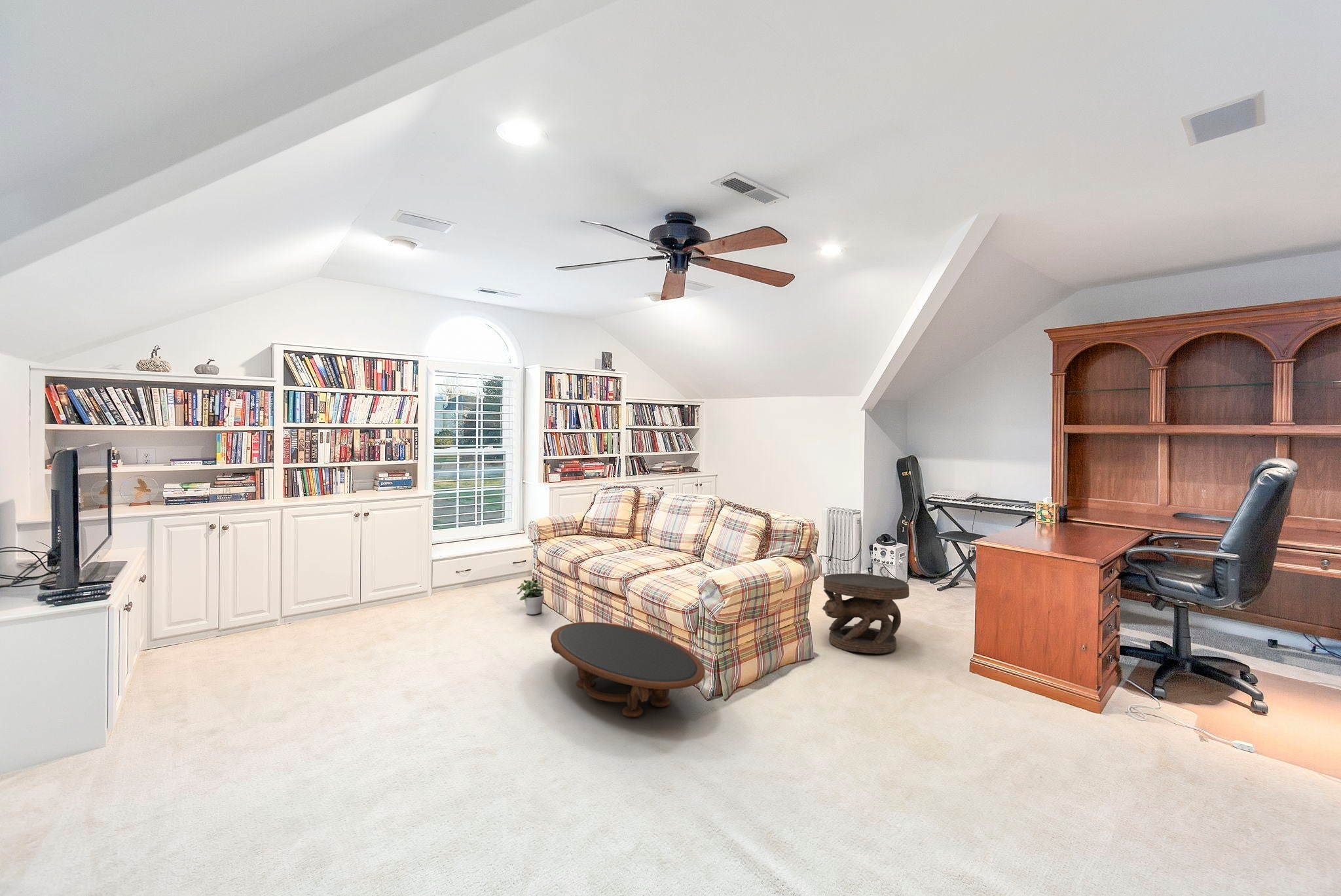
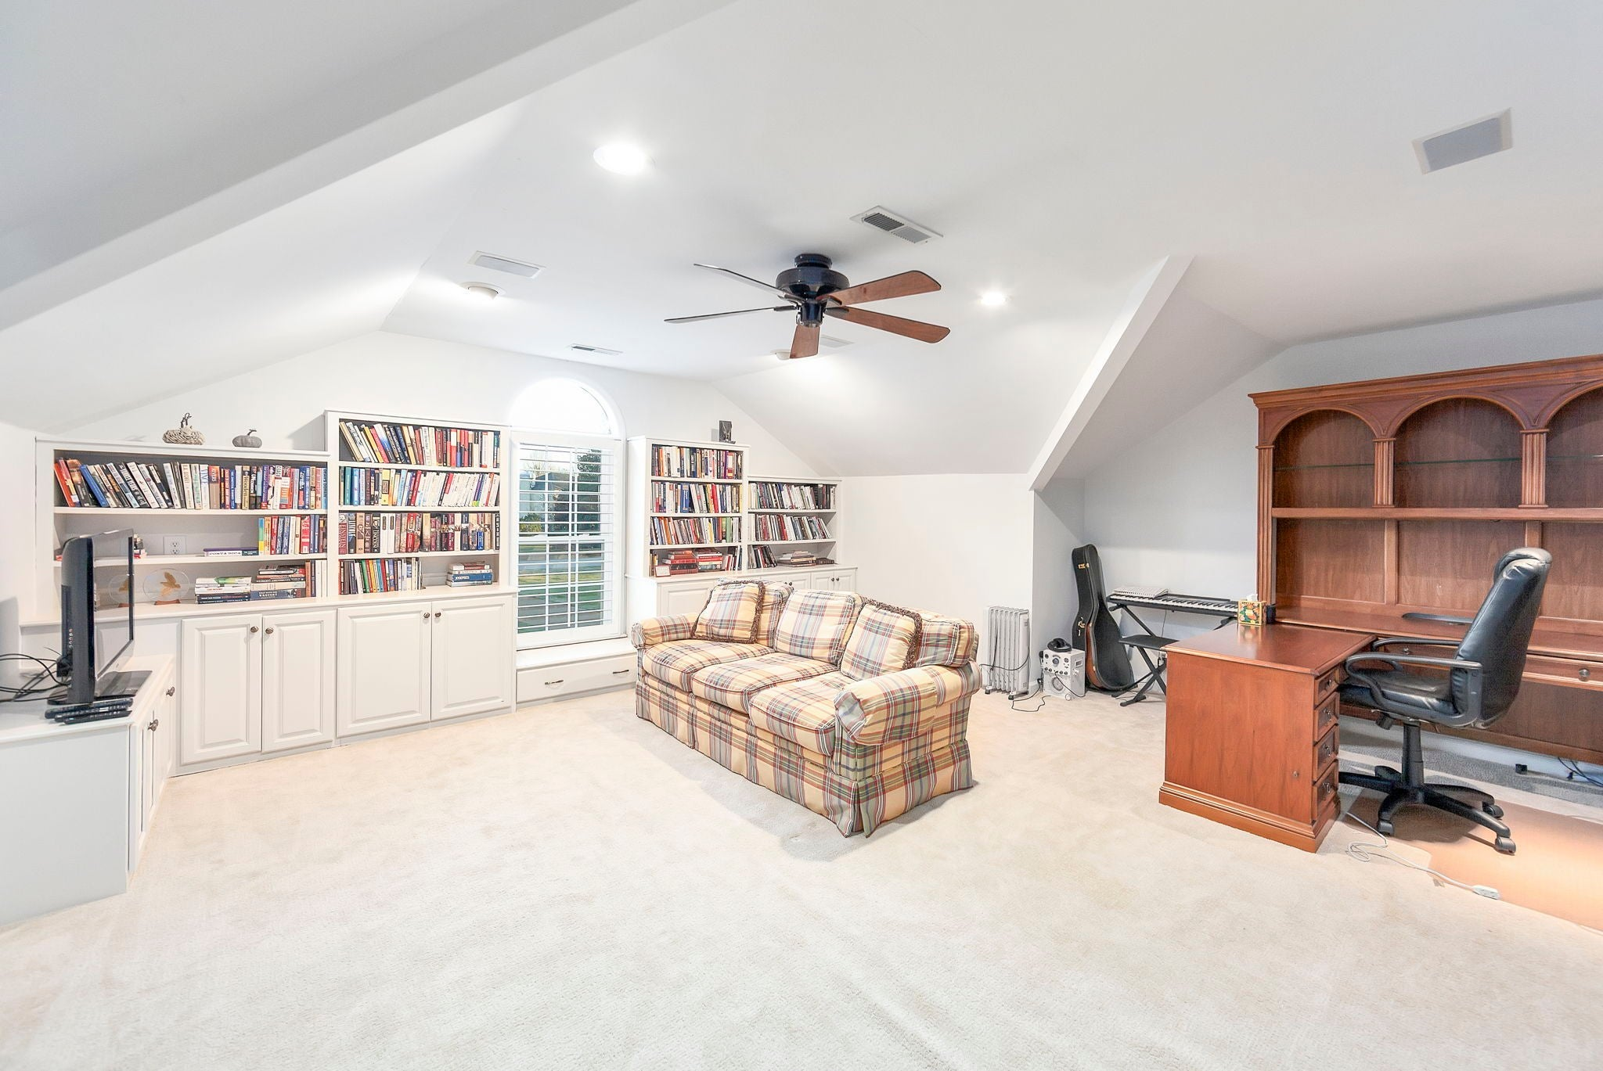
- carved stool (862, 611)
- potted plant (529, 595)
- coffee table (621, 670)
